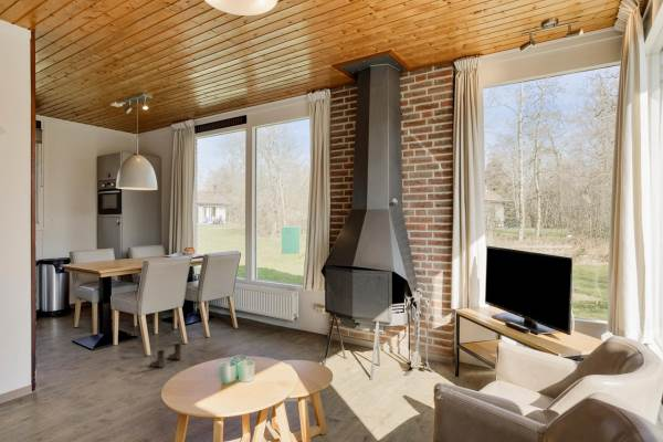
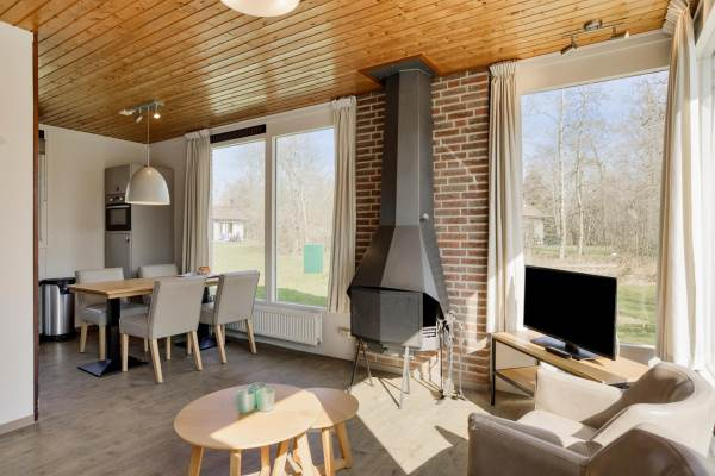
- boots (164, 352)
